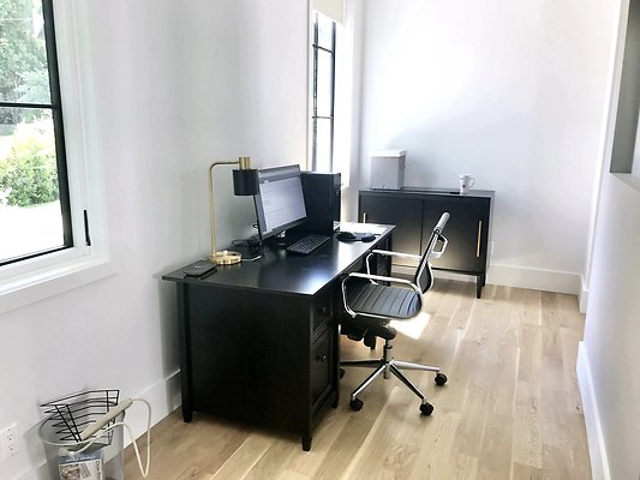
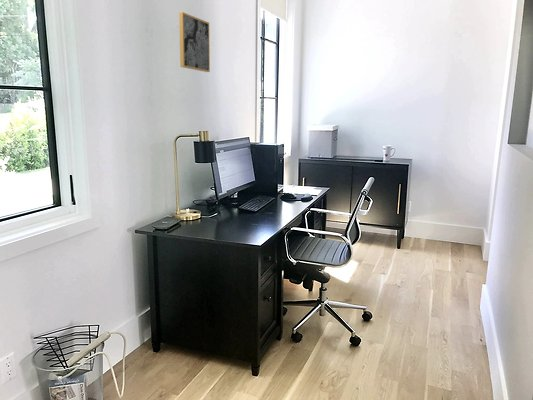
+ wall art (195, 43)
